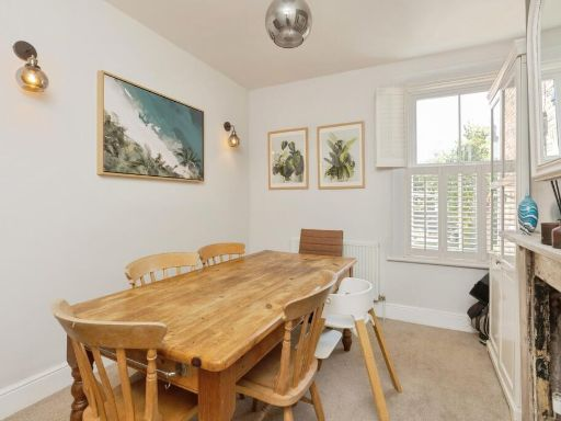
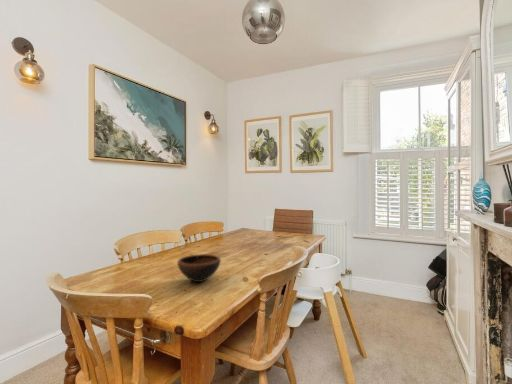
+ bowl (199, 269)
